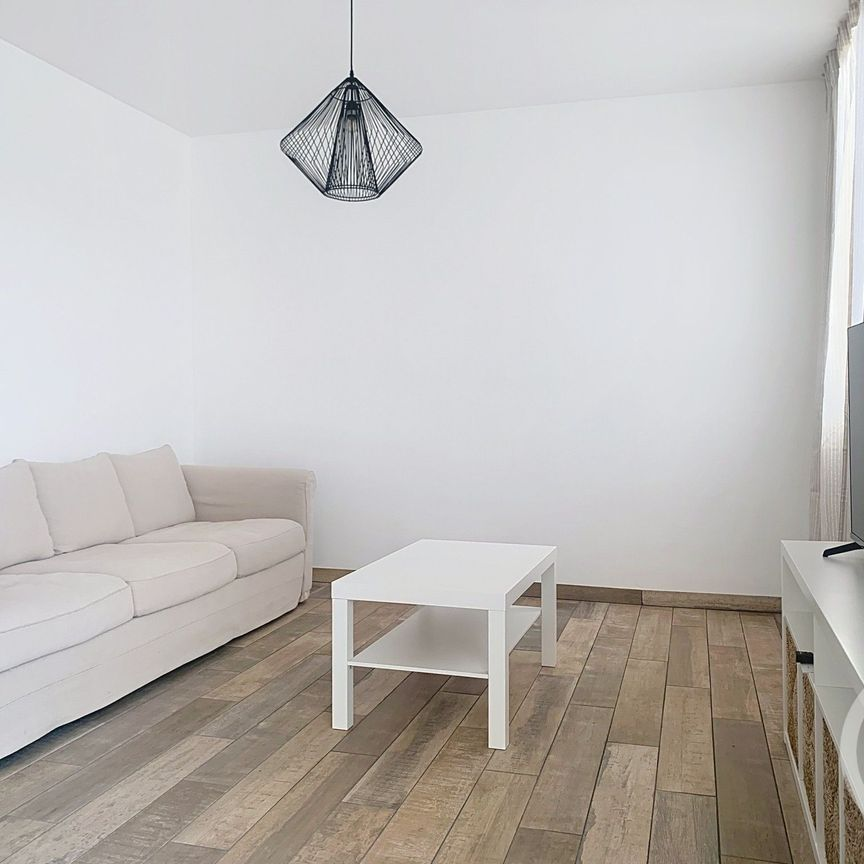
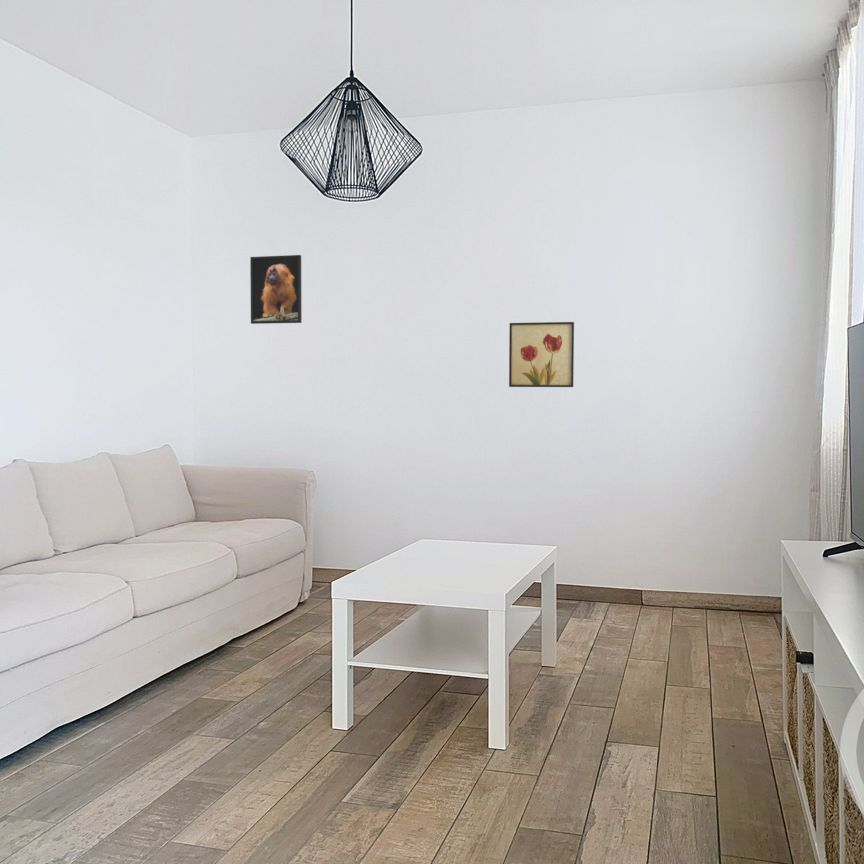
+ wall art (541, 354)
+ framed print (275, 289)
